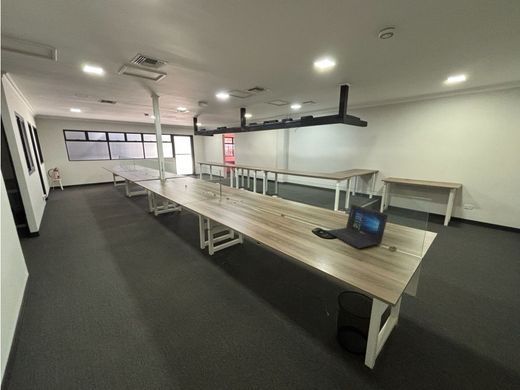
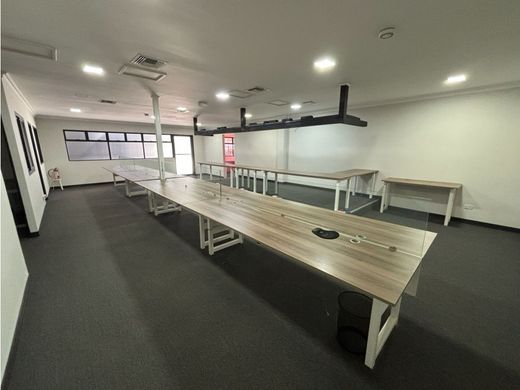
- laptop (354, 224)
